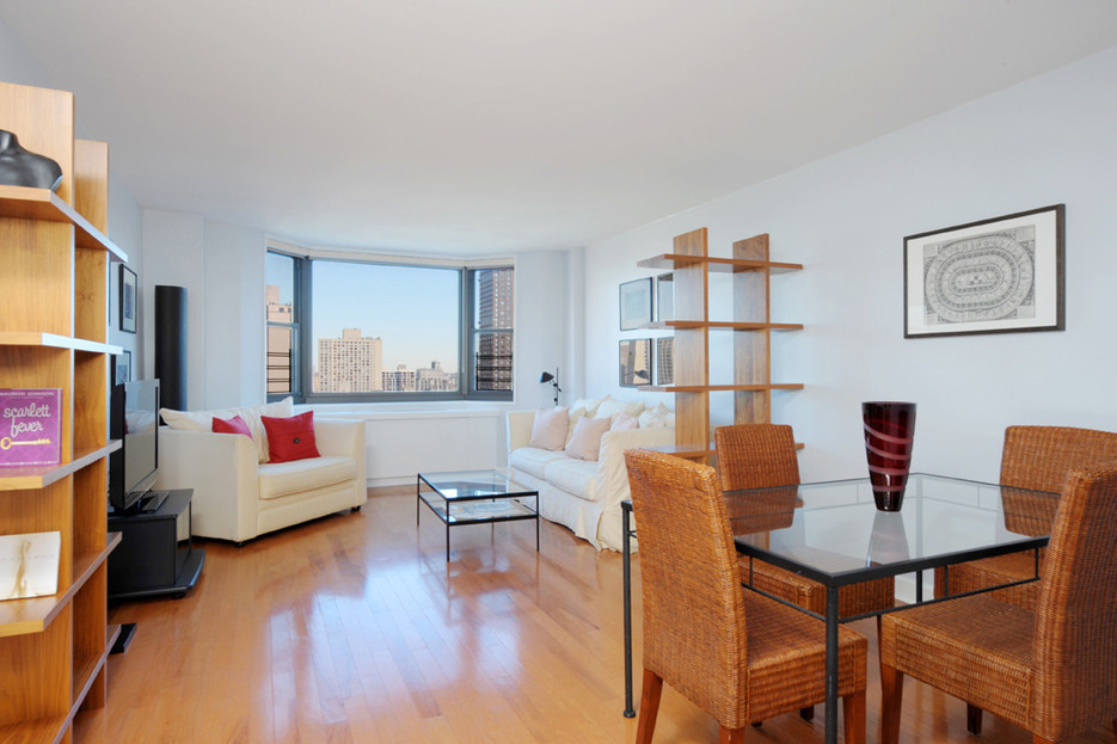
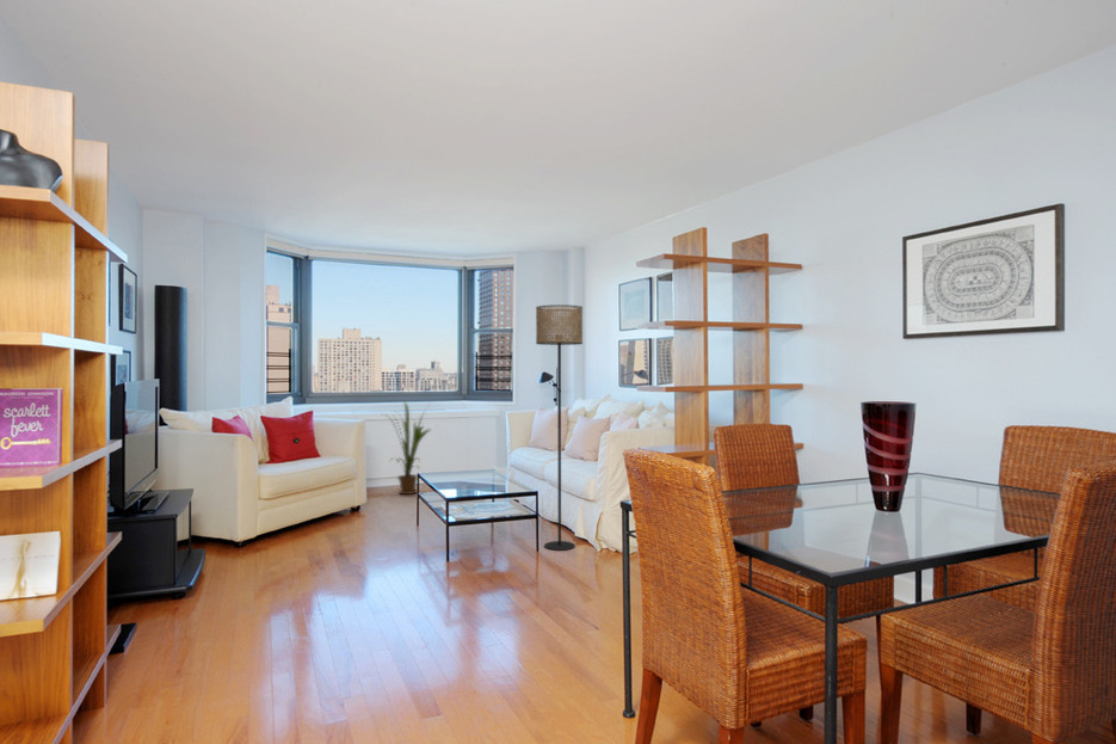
+ house plant (405, 447)
+ floor lamp (559, 426)
